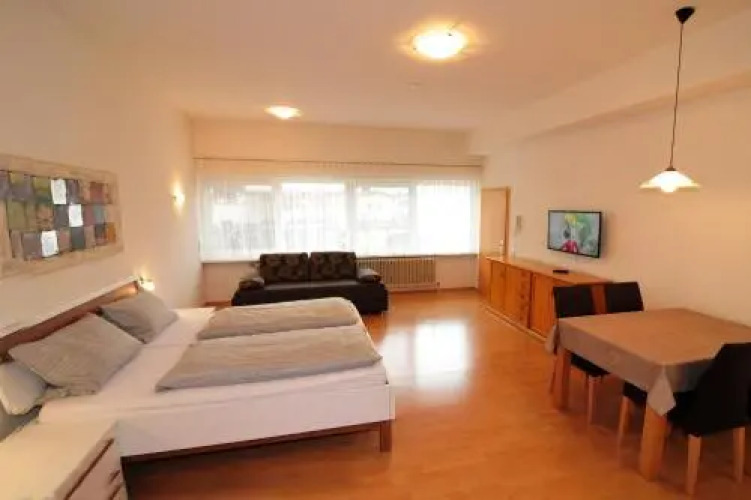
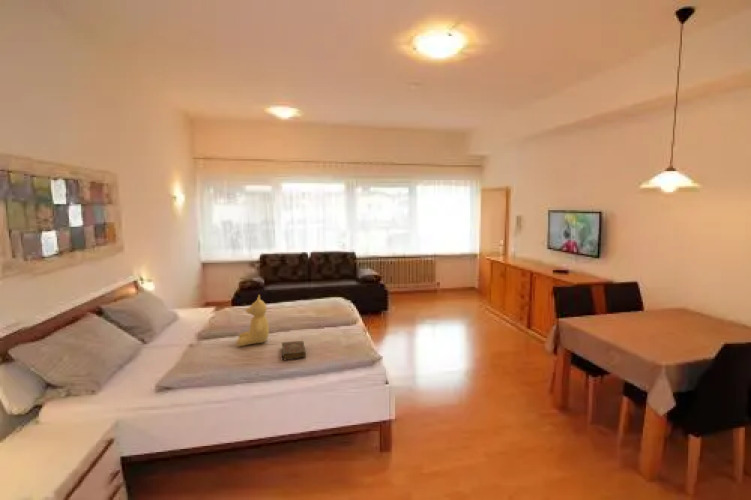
+ teddy bear (252, 319)
+ book (293, 349)
